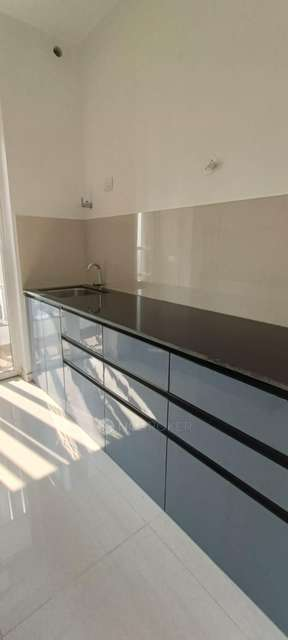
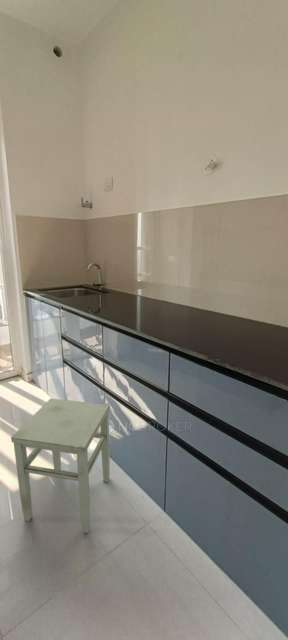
+ stool (60, 460)
